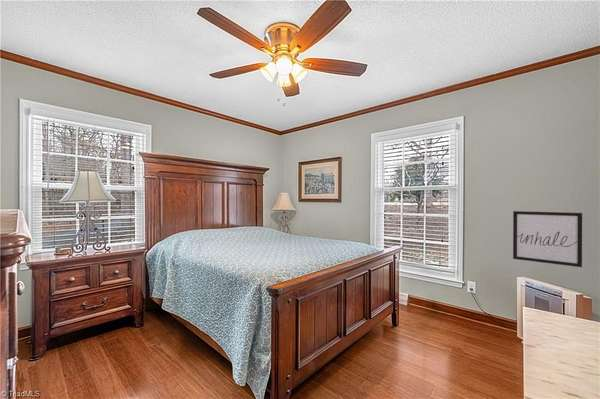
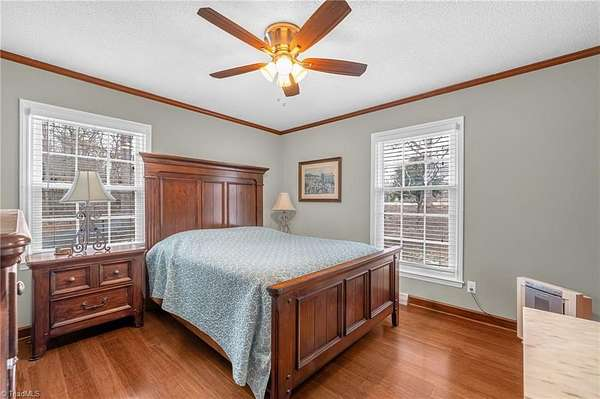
- wall art (545, 237)
